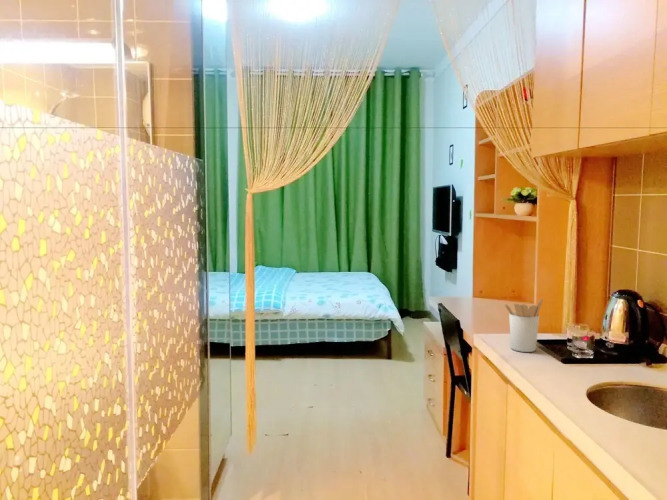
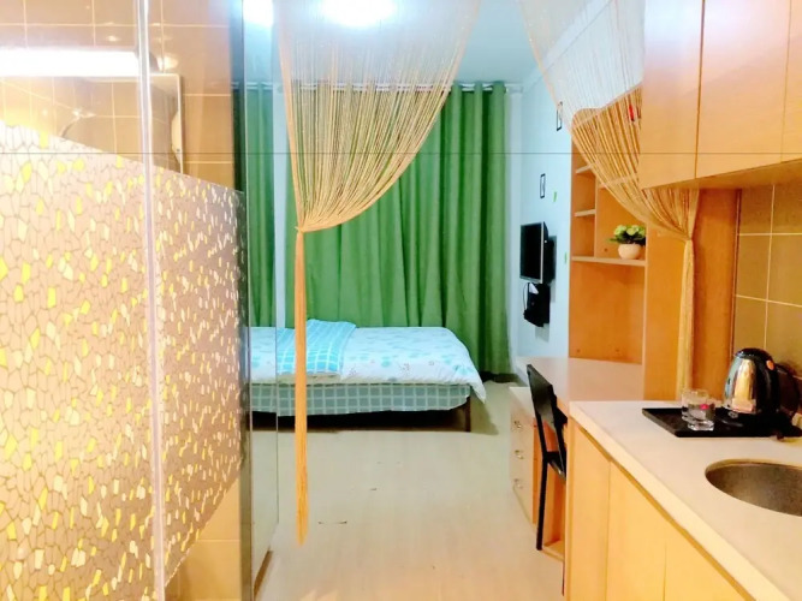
- utensil holder (524, 324)
